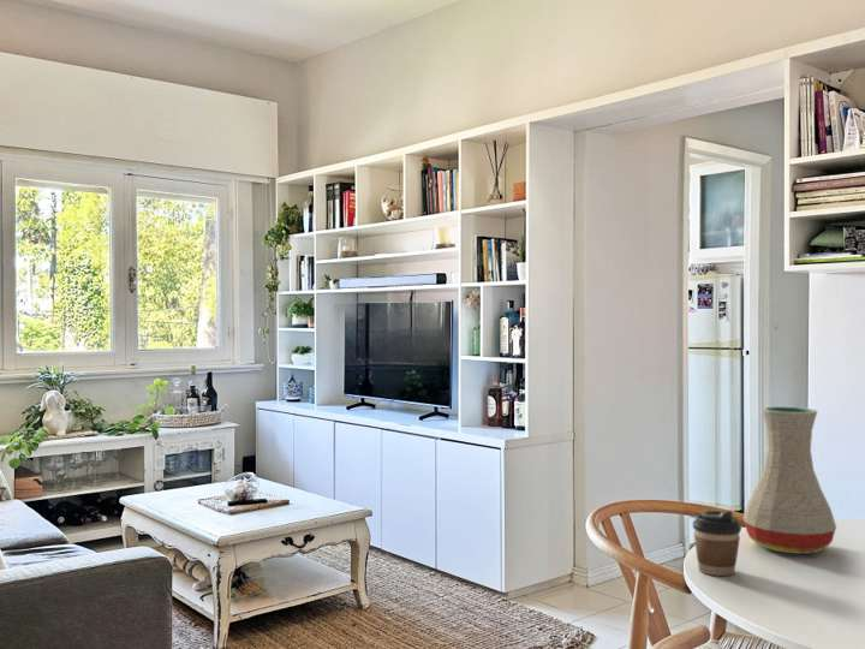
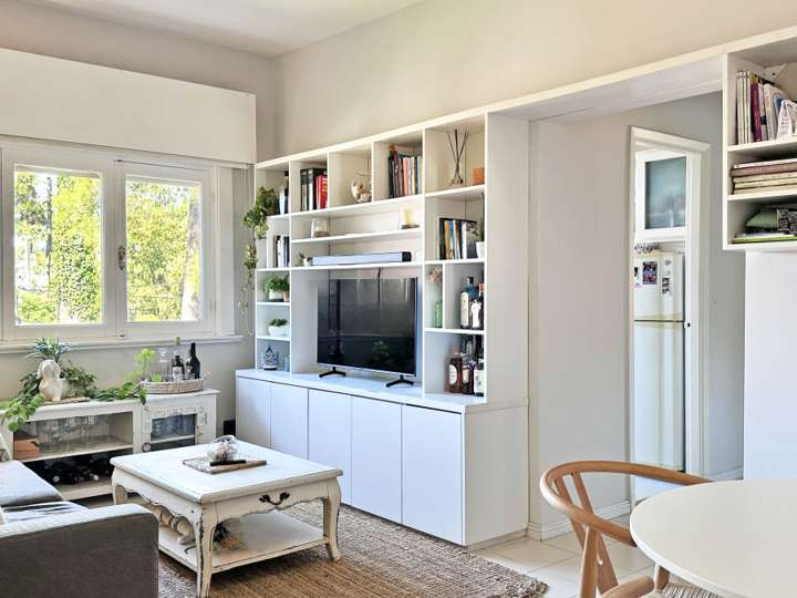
- vase (788, 478)
- coffee cup (716, 540)
